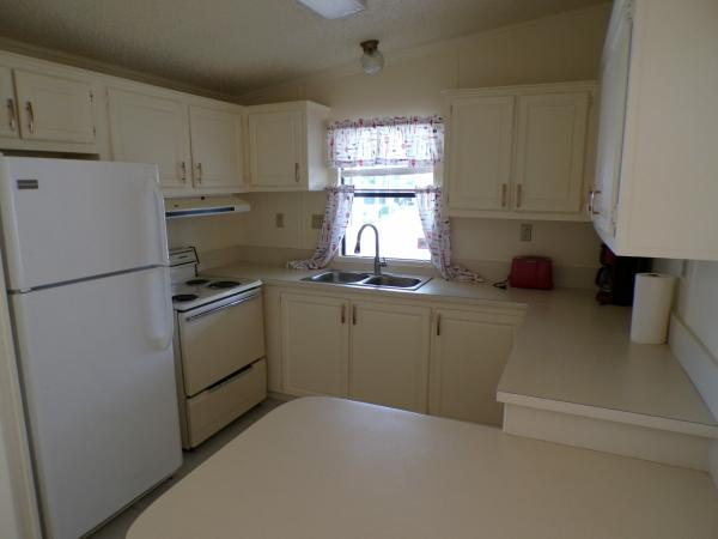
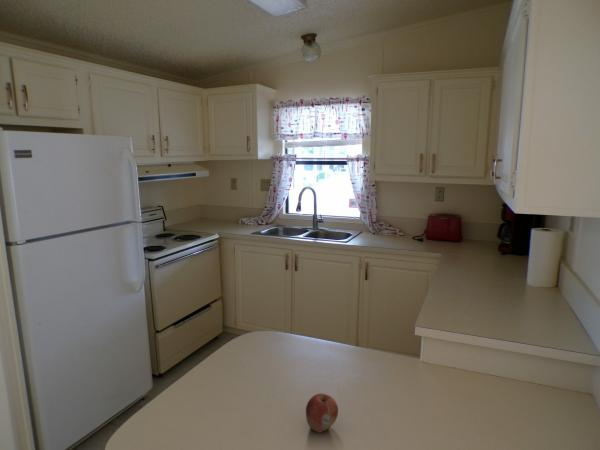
+ fruit (322, 410)
